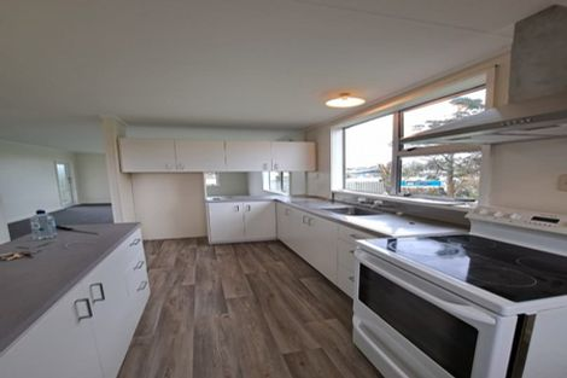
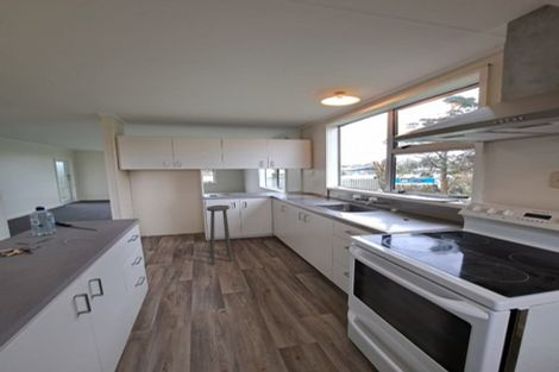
+ stool (213, 233)
